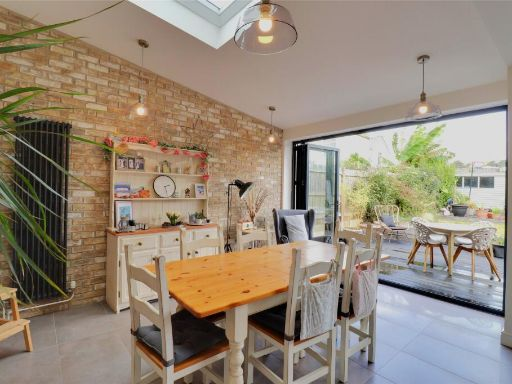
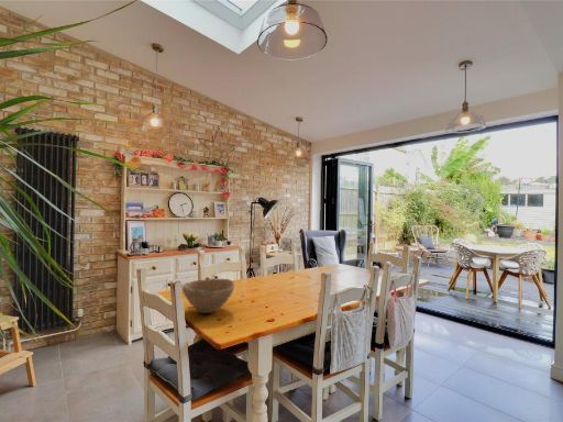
+ bowl (208, 297)
